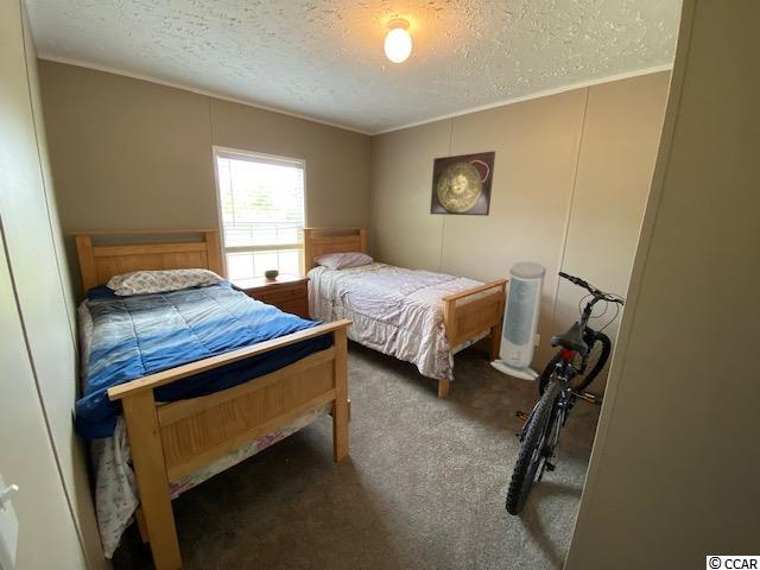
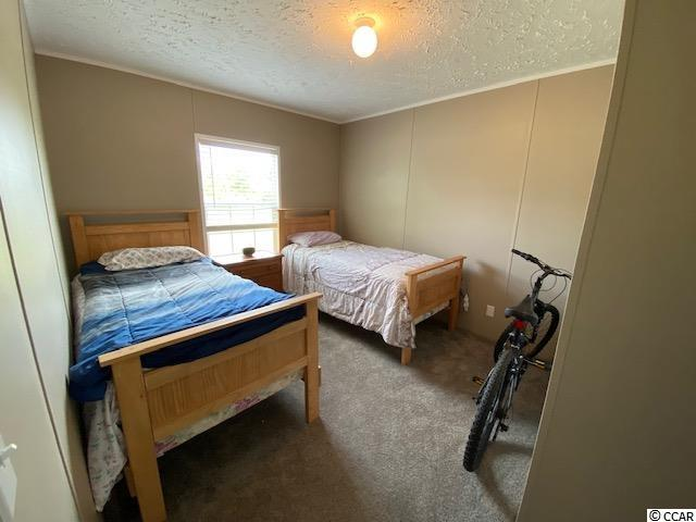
- air purifier (520, 318)
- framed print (460, 185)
